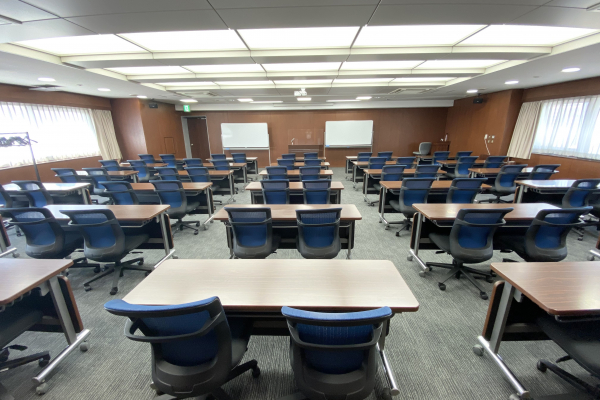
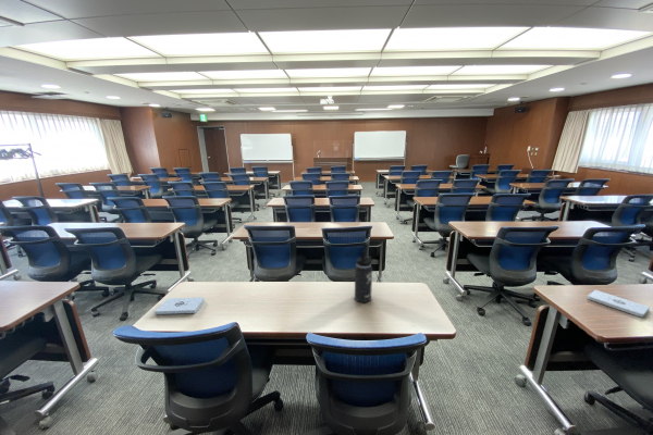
+ notepad (616, 302)
+ notepad (181, 304)
+ thermos bottle (365, 274)
